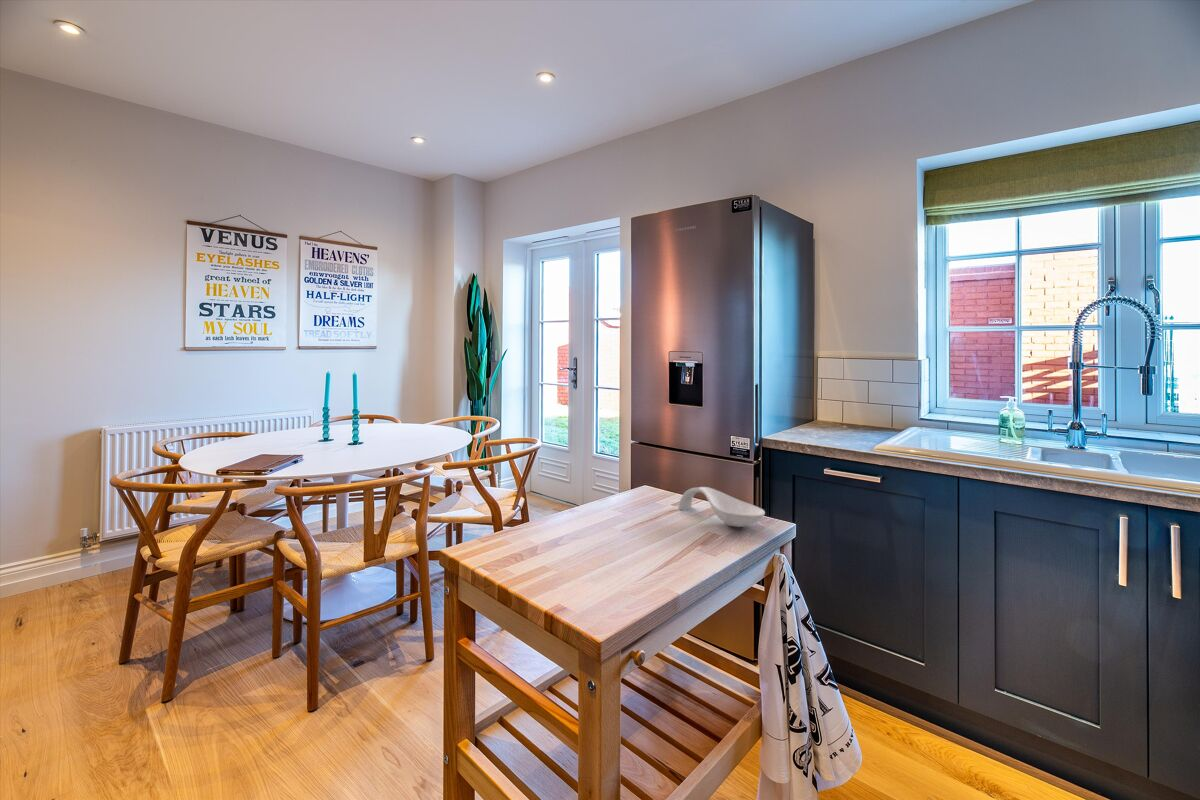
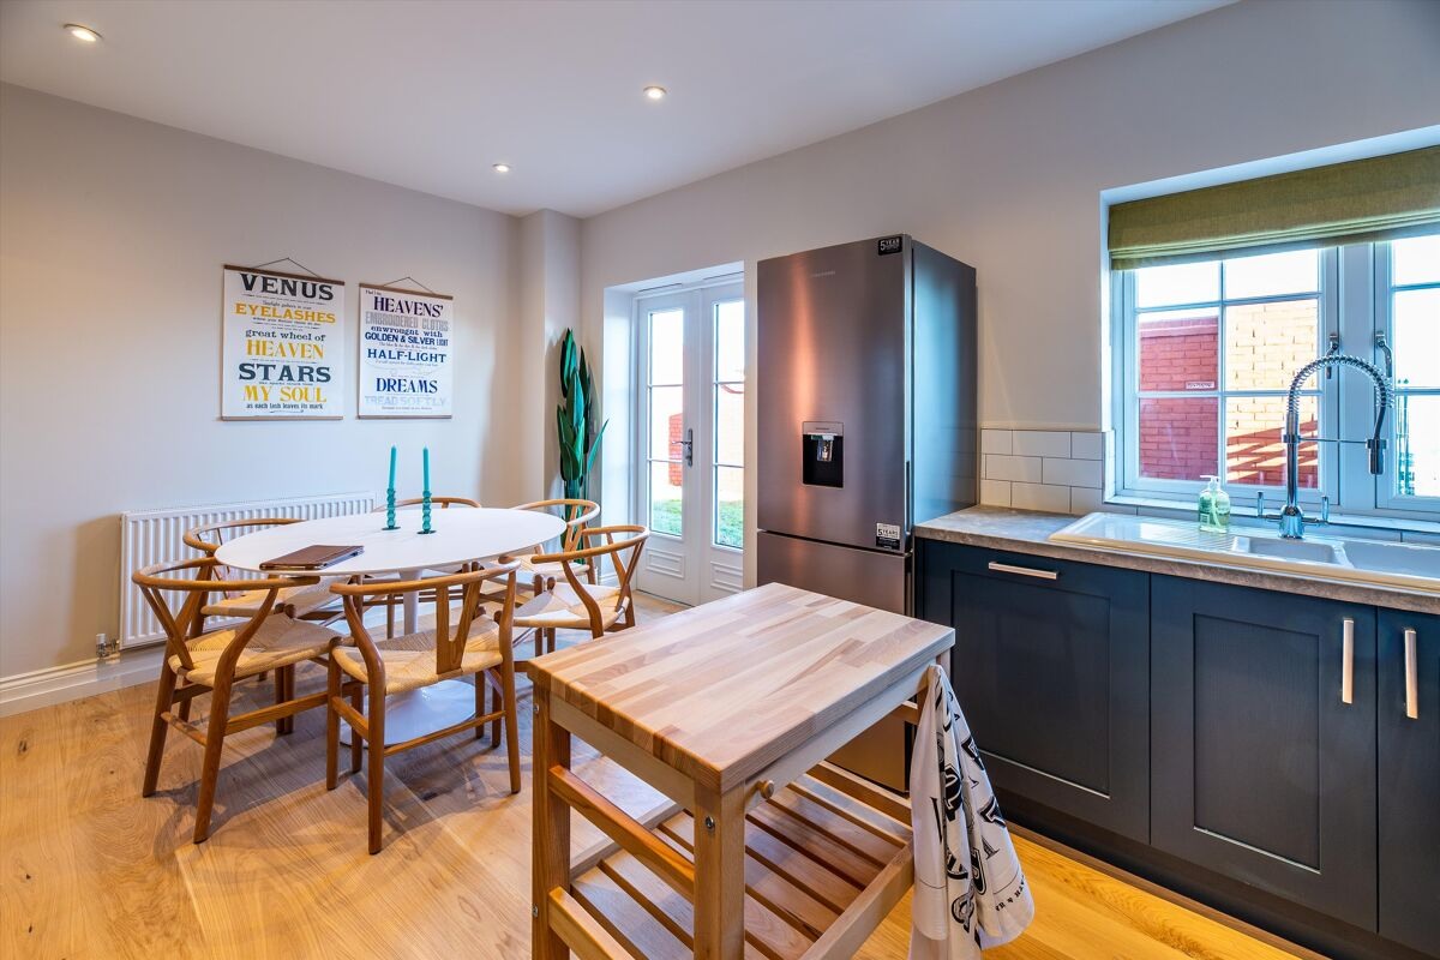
- spoon rest (718, 504)
